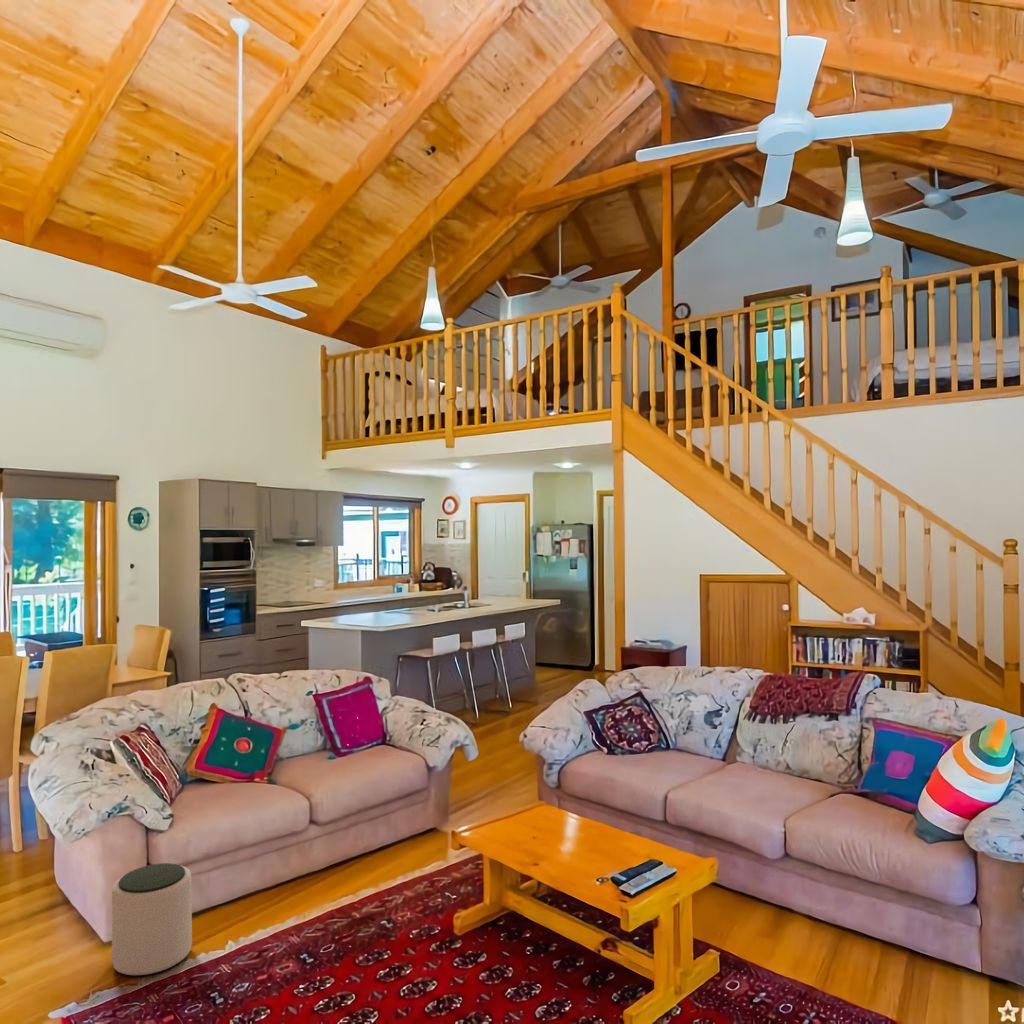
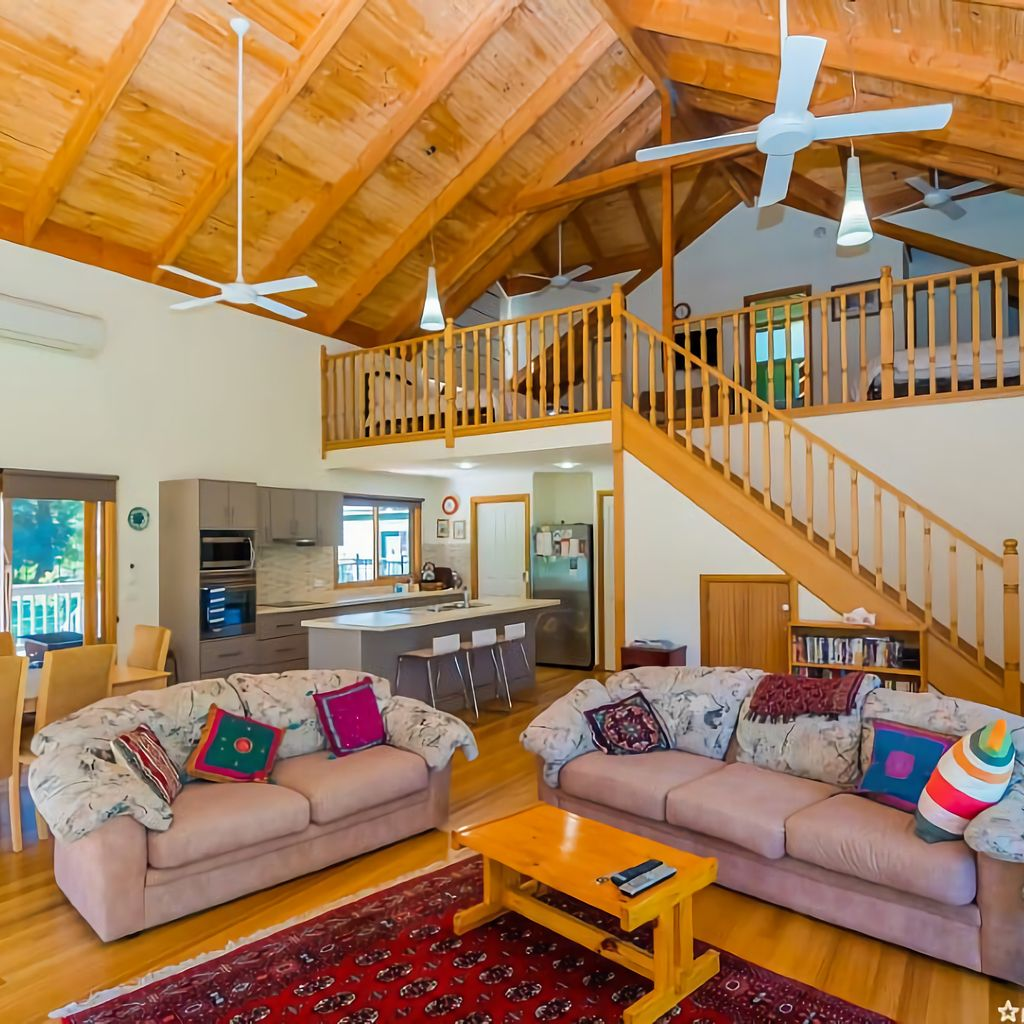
- plant pot (152, 917)
